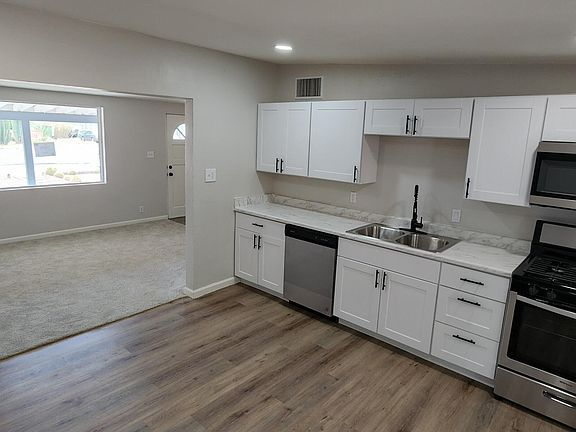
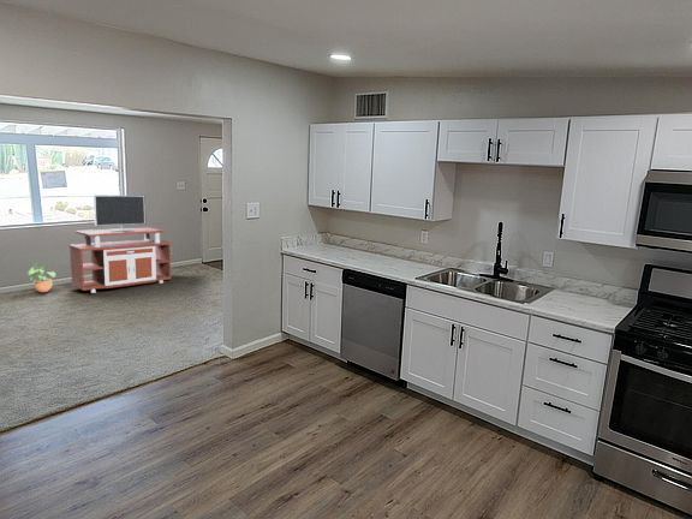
+ potted plant (40, 276)
+ tv stand (121, 241)
